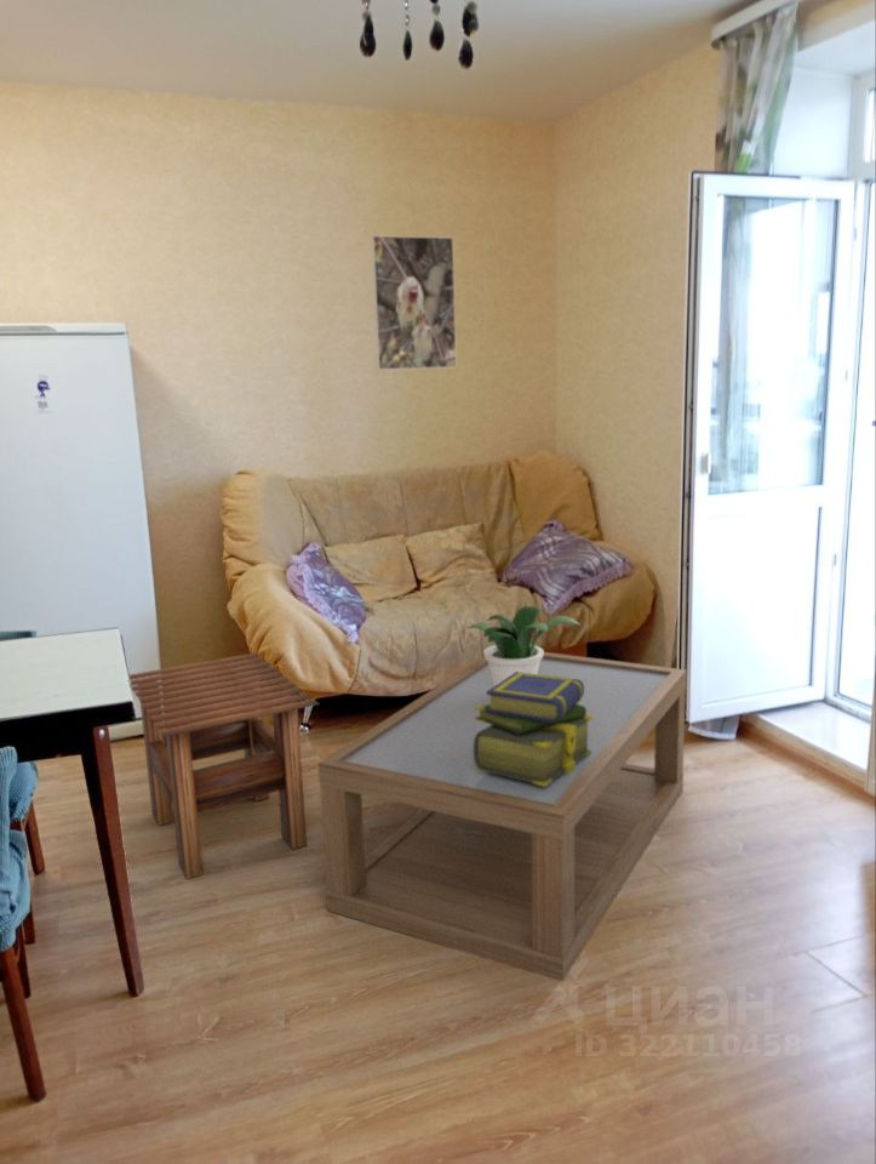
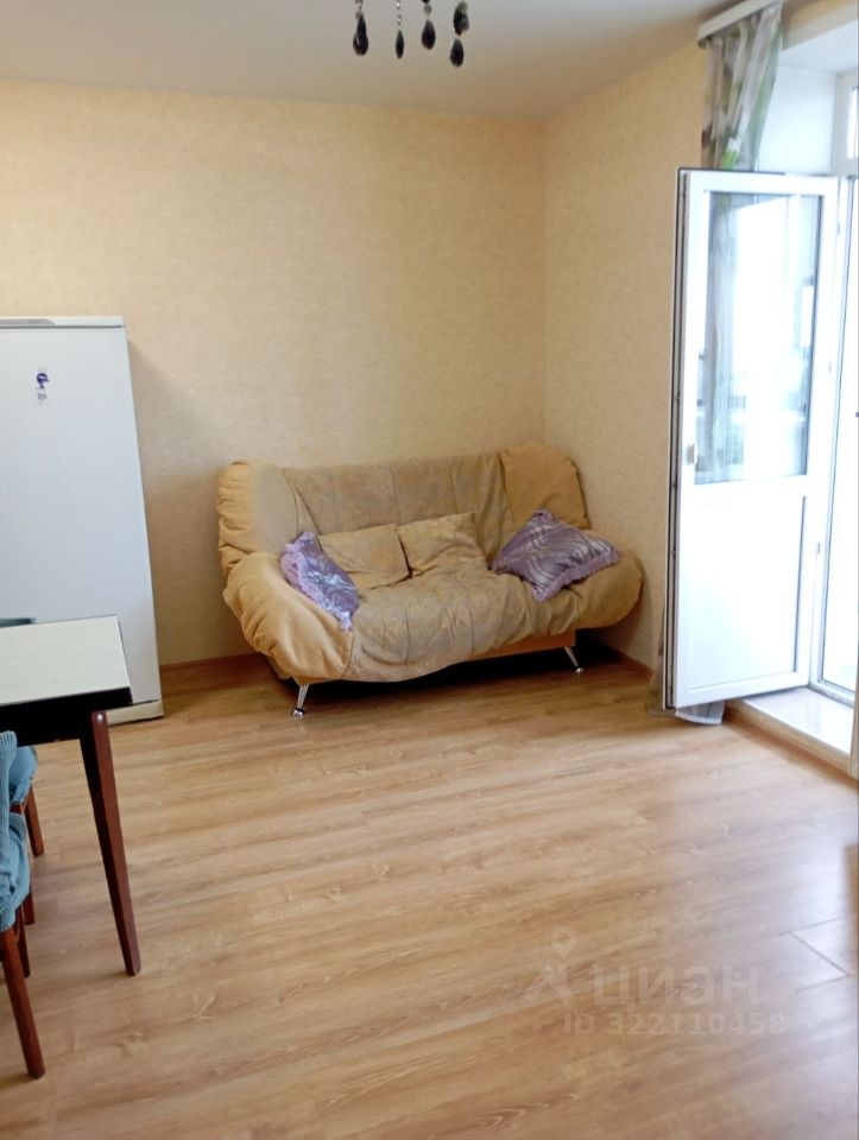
- potted plant (522, 650)
- stack of books (533, 715)
- coffee table (522, 780)
- side table (222, 763)
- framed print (414, 303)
